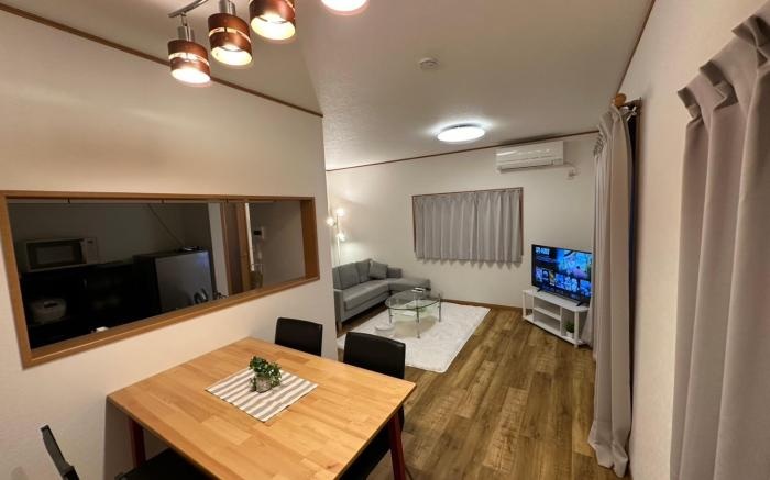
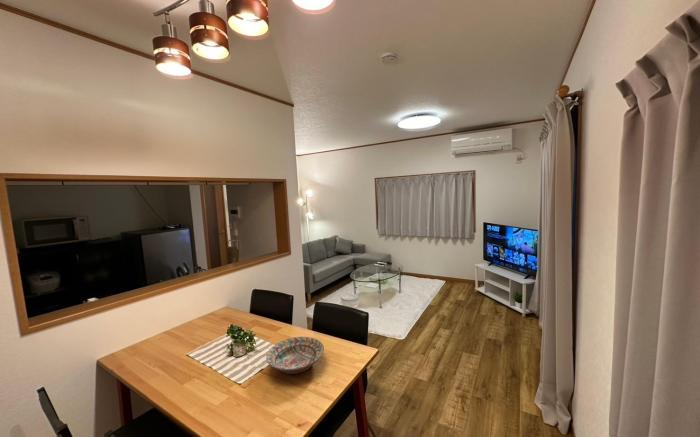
+ decorative bowl (296, 358)
